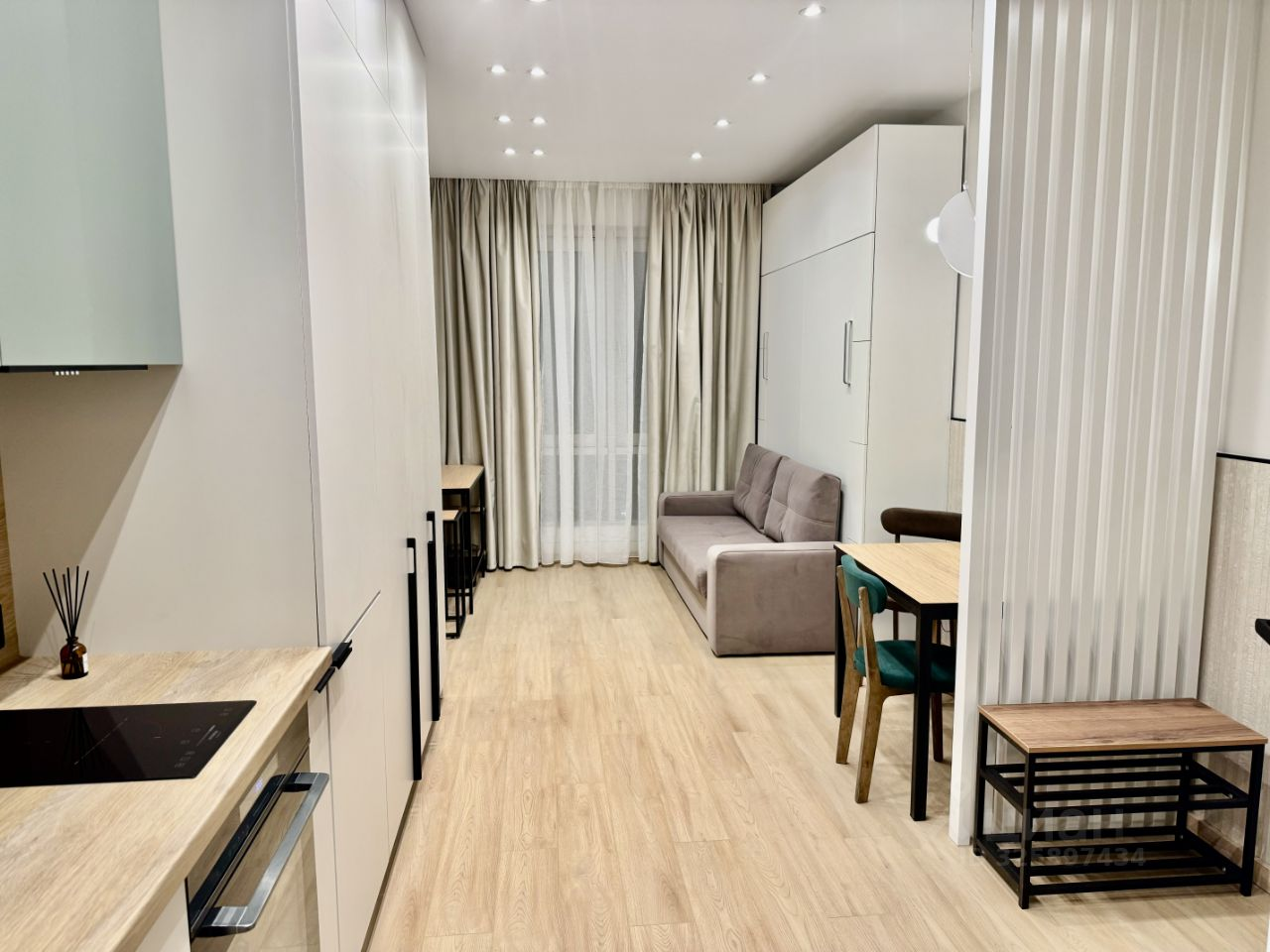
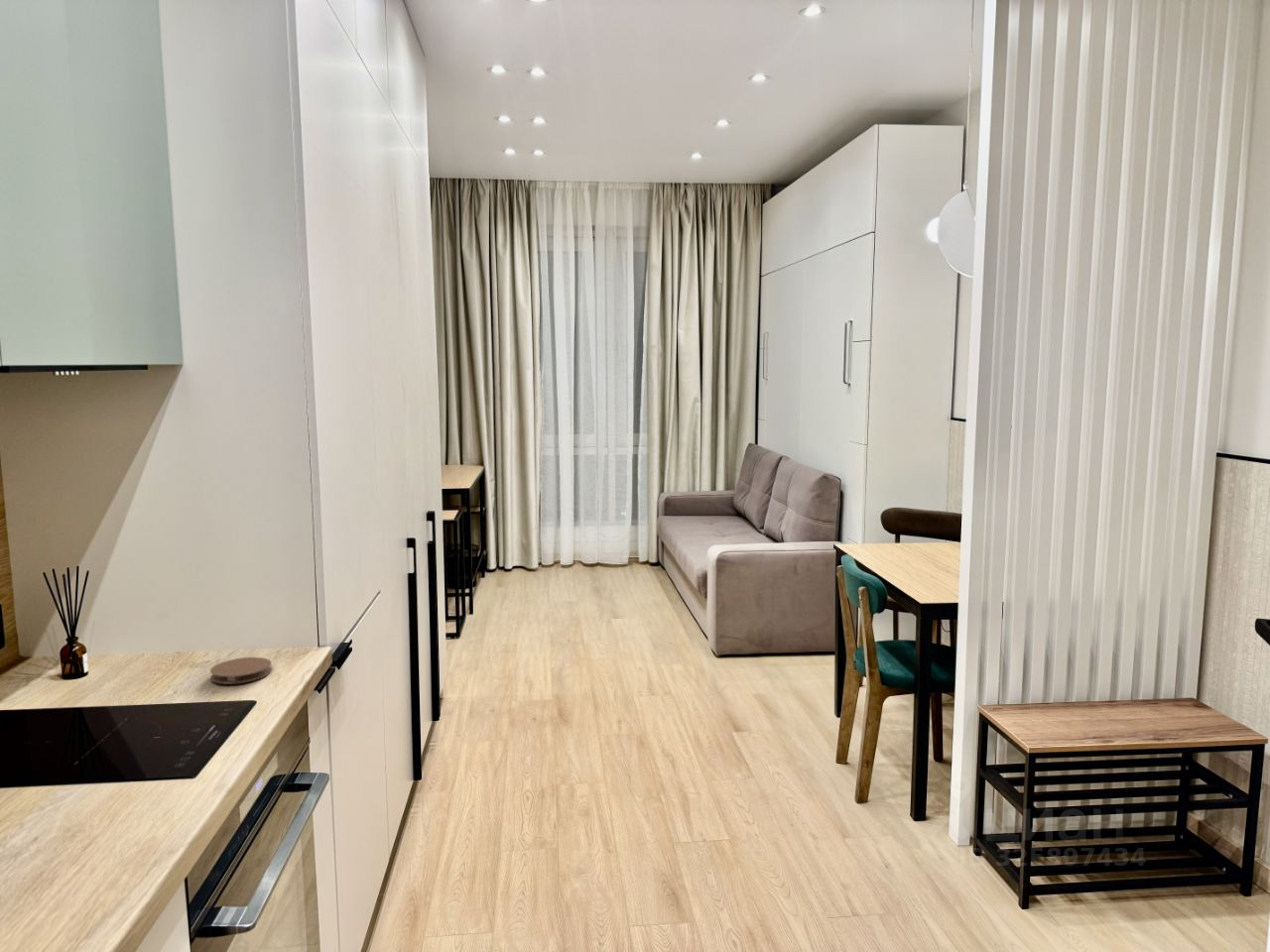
+ coaster (241, 669)
